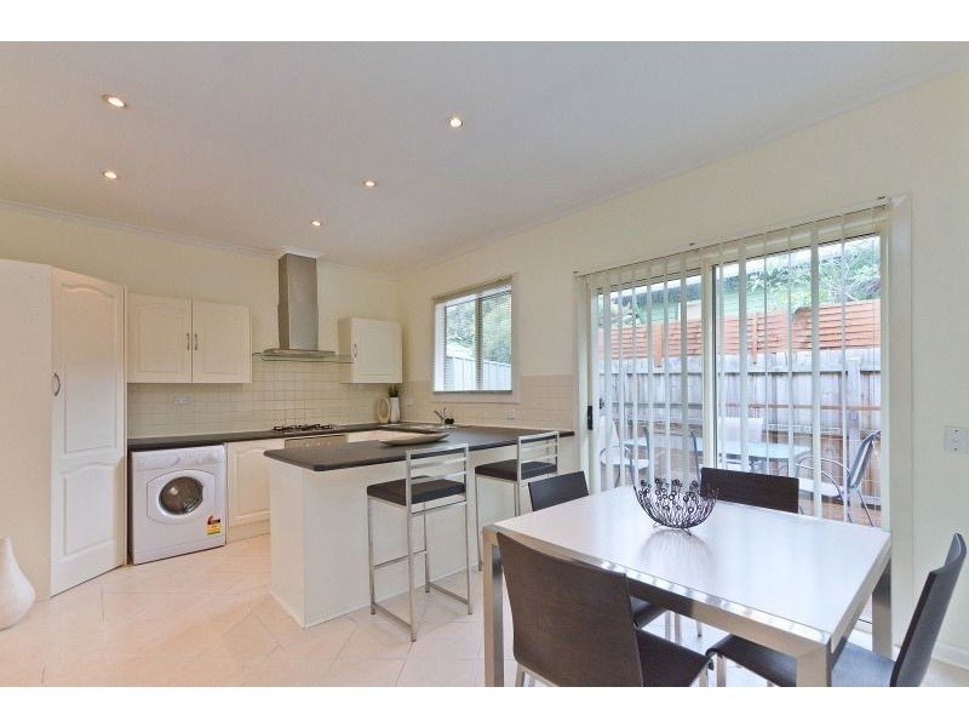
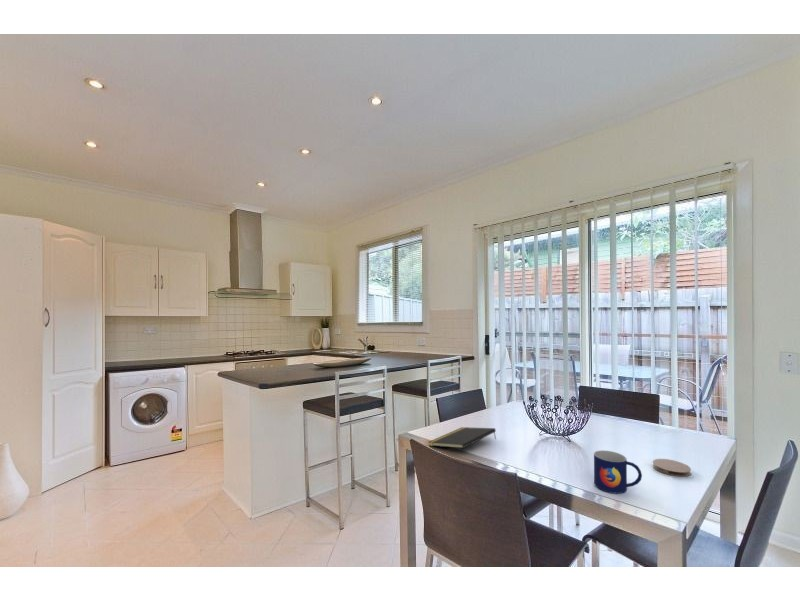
+ coaster (671, 467)
+ notepad (462, 436)
+ mug (617, 472)
